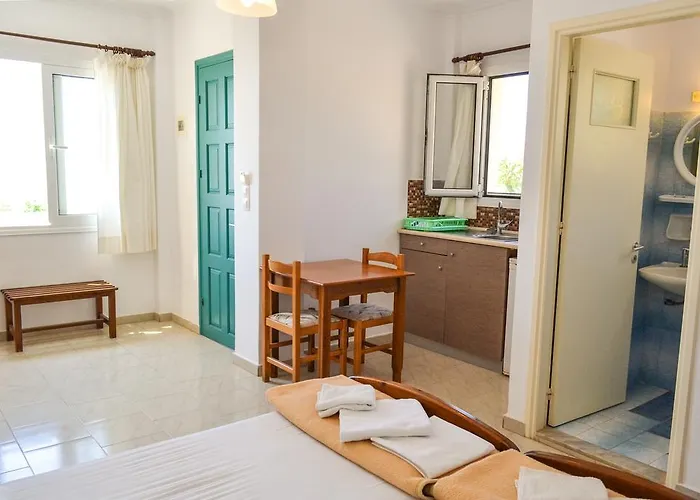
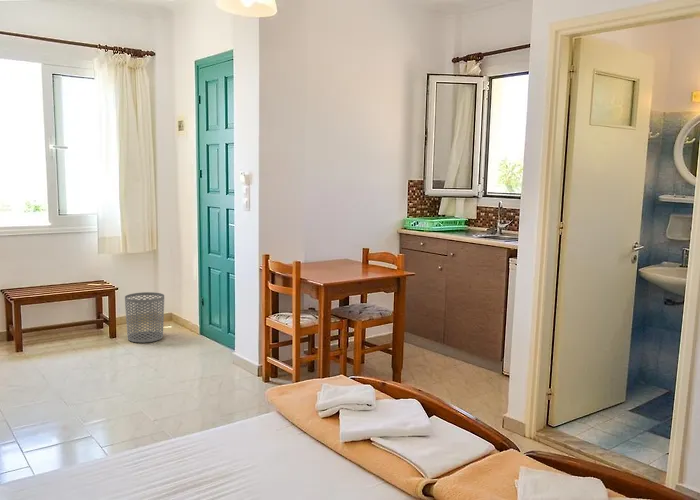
+ waste bin (145, 317)
